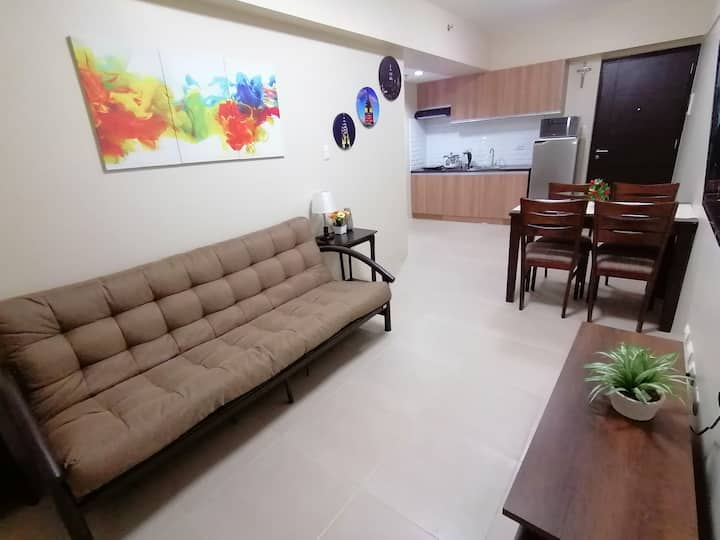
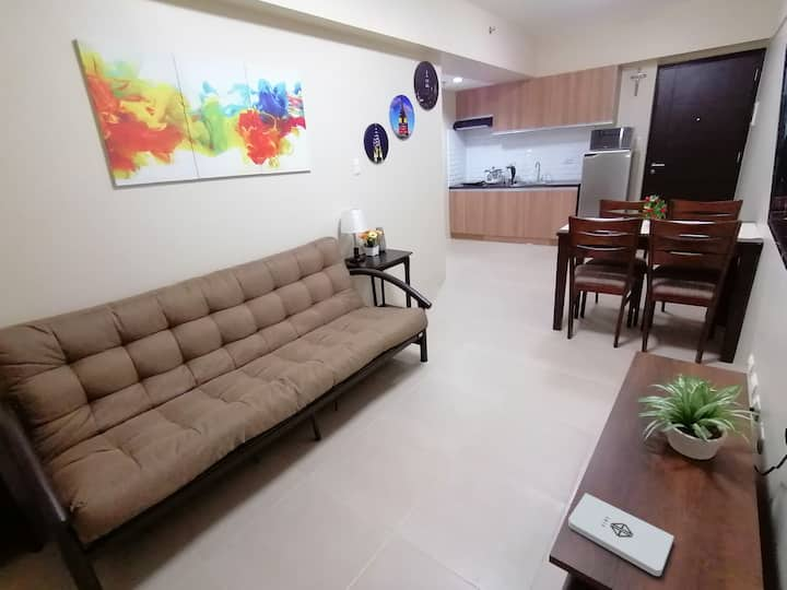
+ notepad (618, 530)
